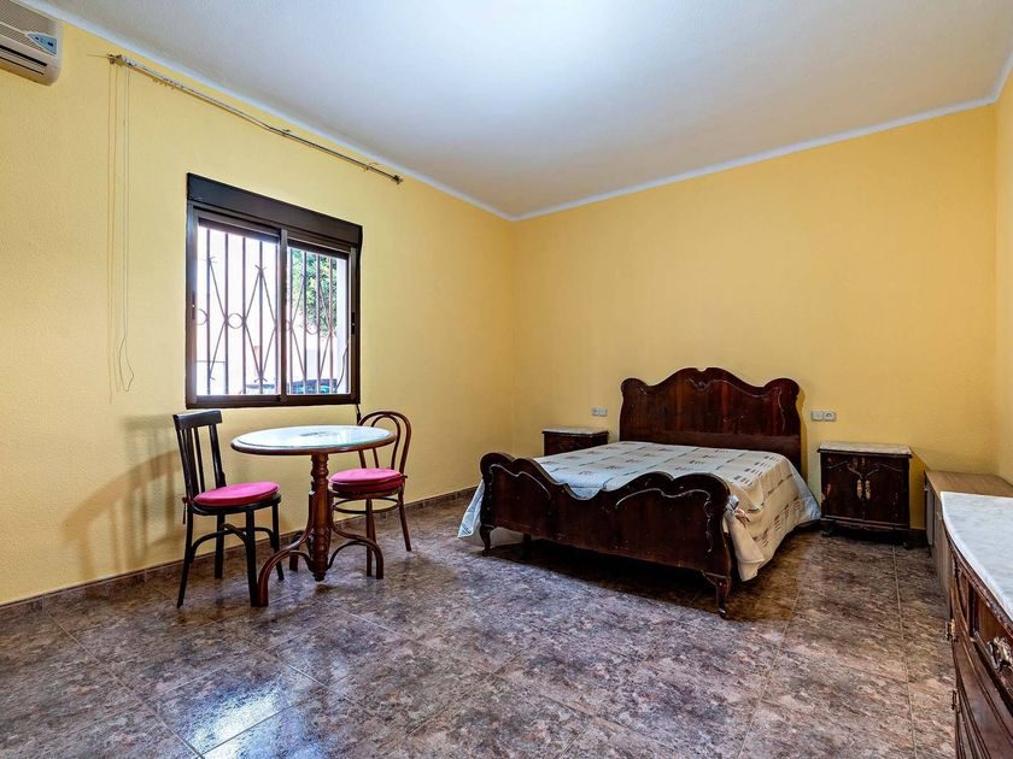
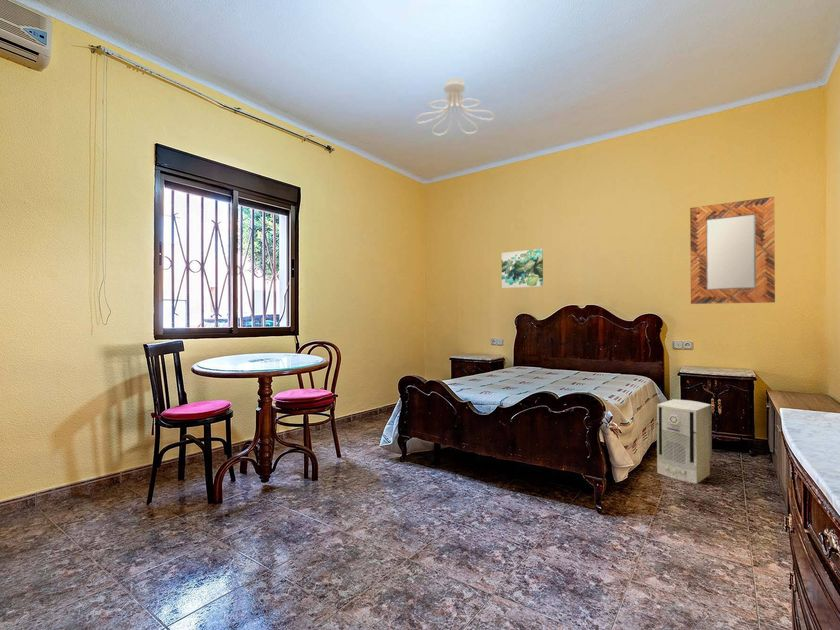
+ home mirror (730, 253)
+ air purifier (684, 438)
+ wall art (521, 269)
+ ceiling light fixture (454, 101)
